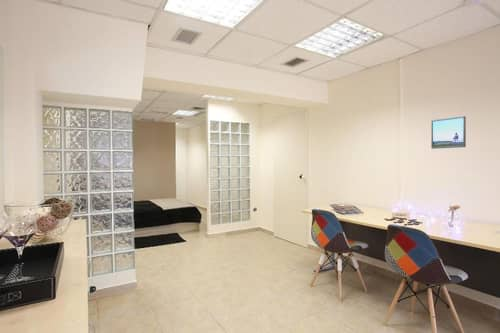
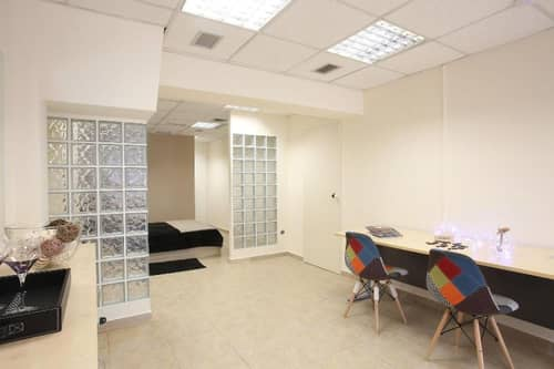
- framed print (447, 133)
